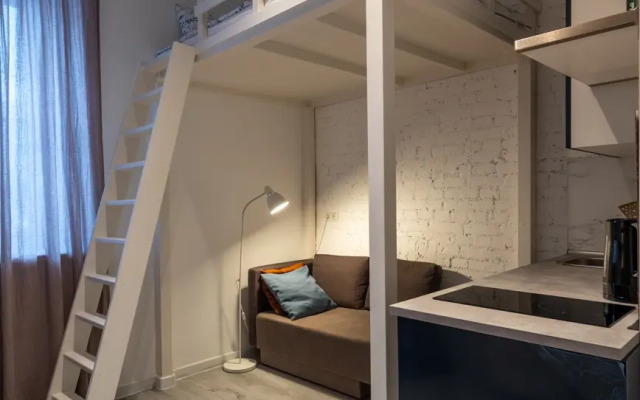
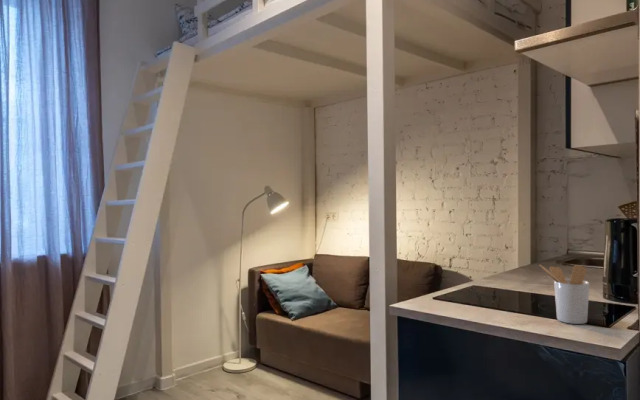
+ utensil holder (563, 291)
